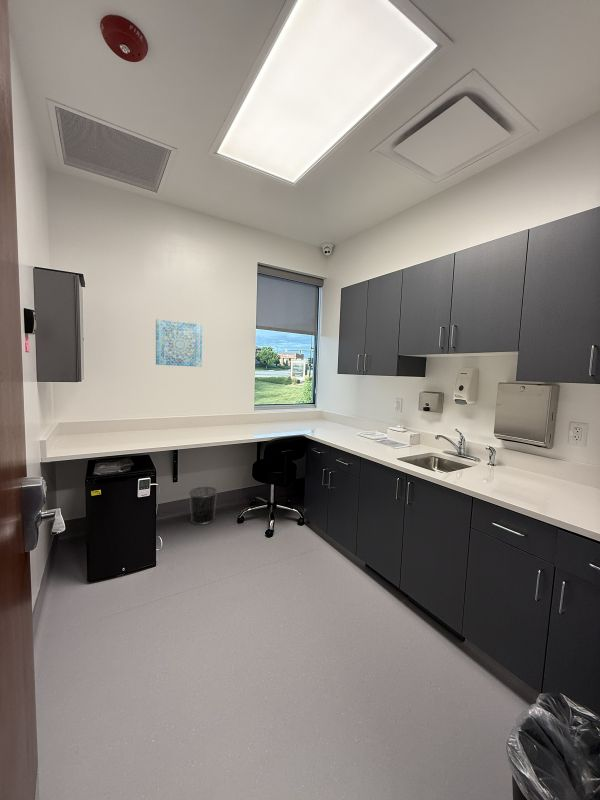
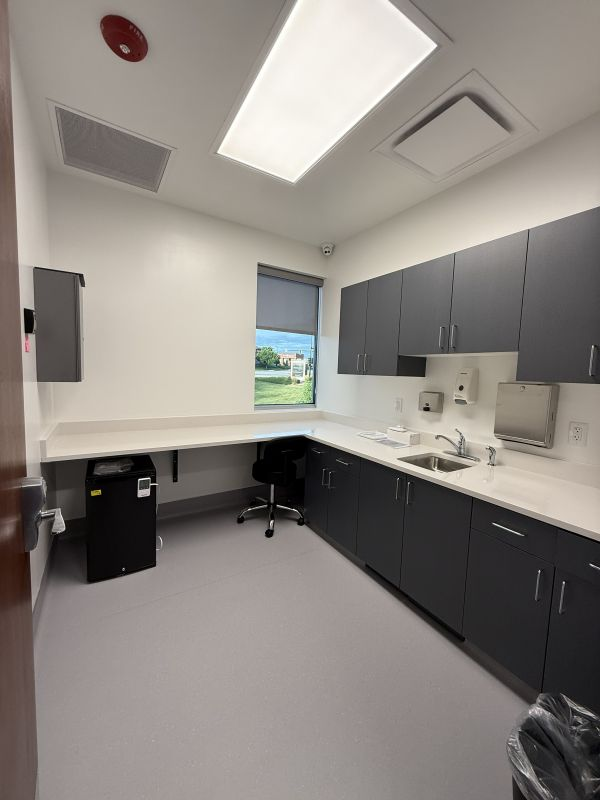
- waste bin (203, 505)
- wall art (179, 343)
